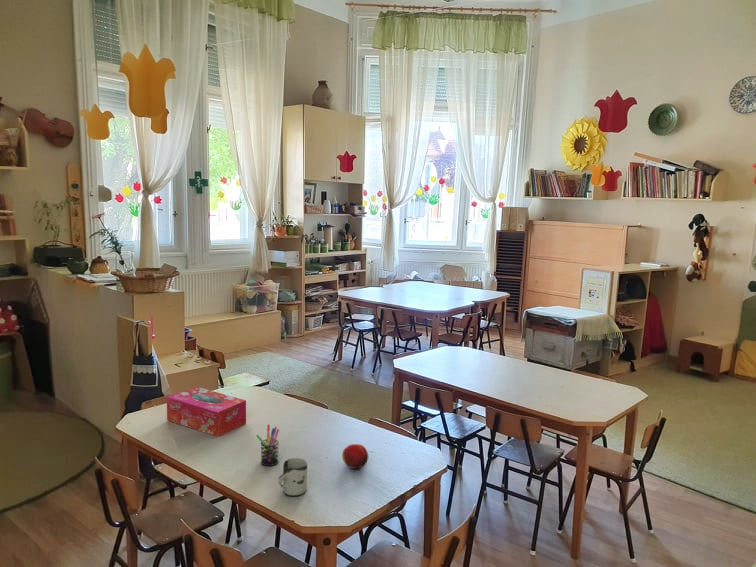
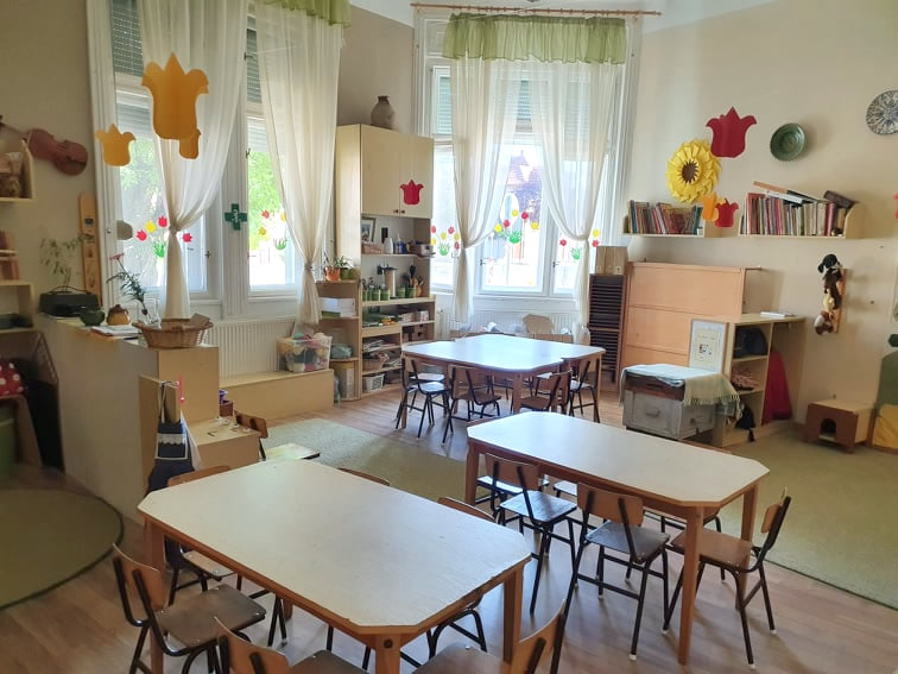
- fruit (354, 455)
- cup (291, 478)
- tissue box (206, 410)
- pen holder (267, 444)
